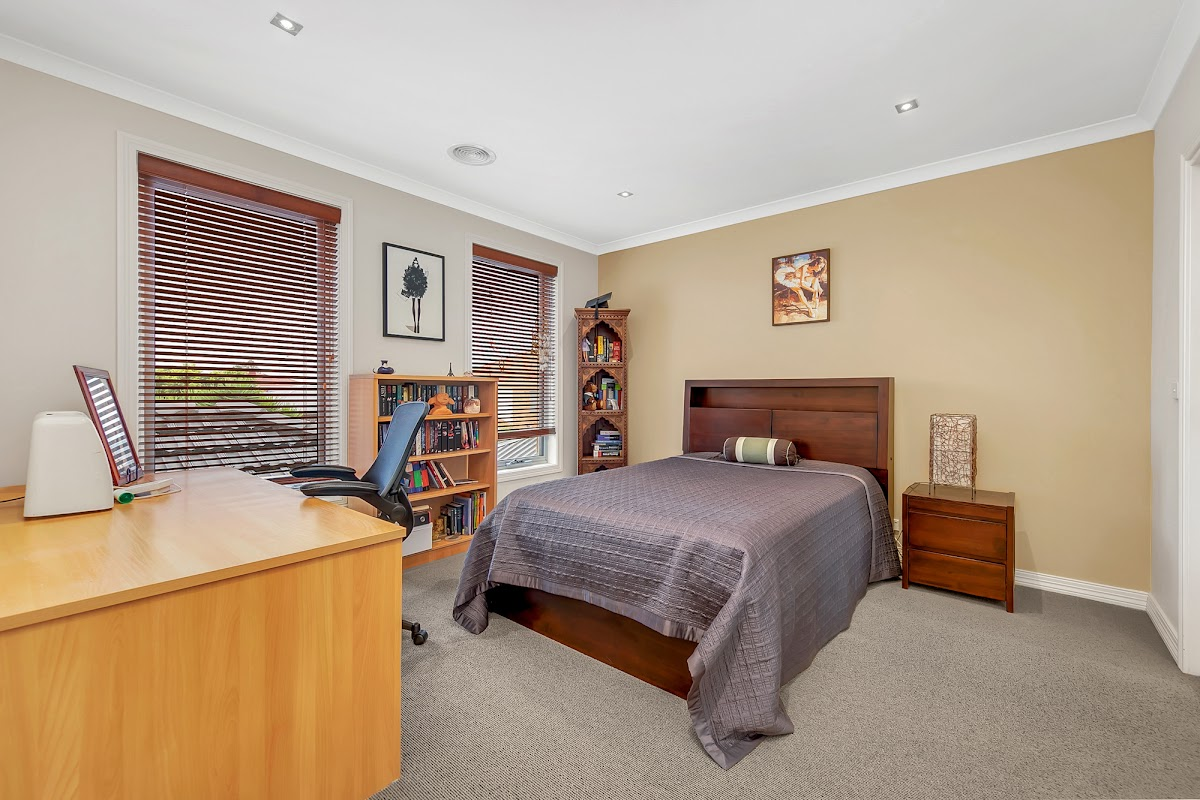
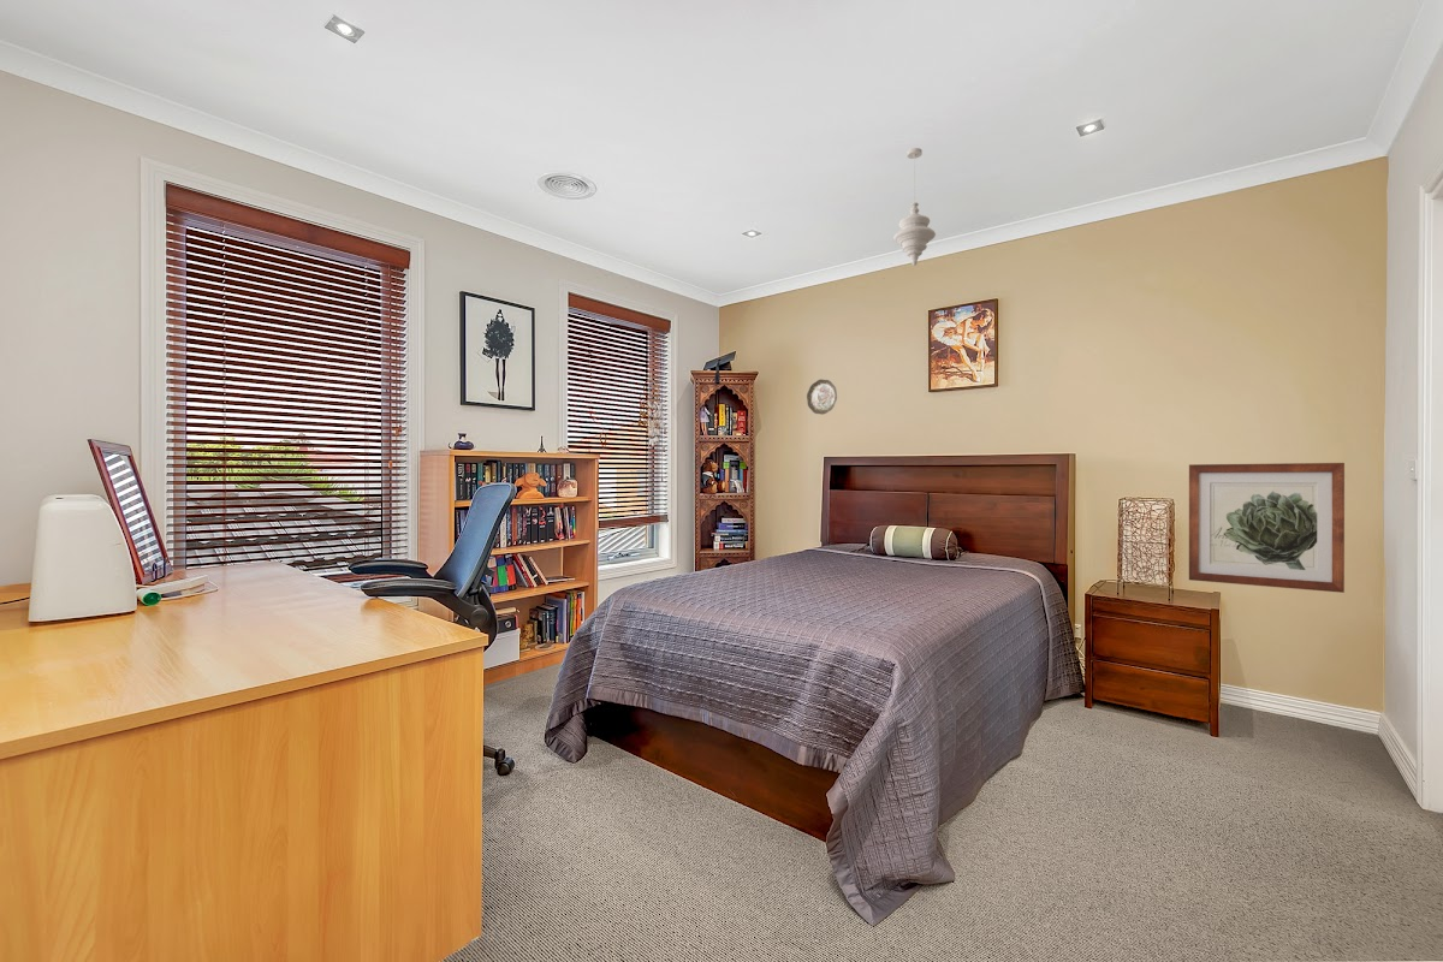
+ decorative plate (823, 397)
+ wall art (1261, 524)
+ pendant light (914, 208)
